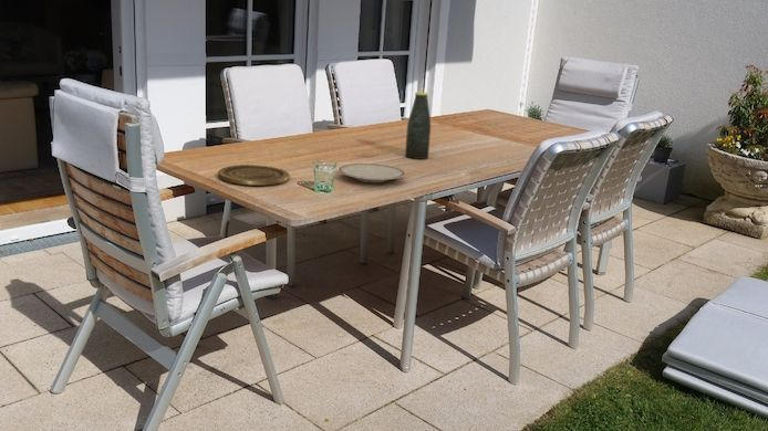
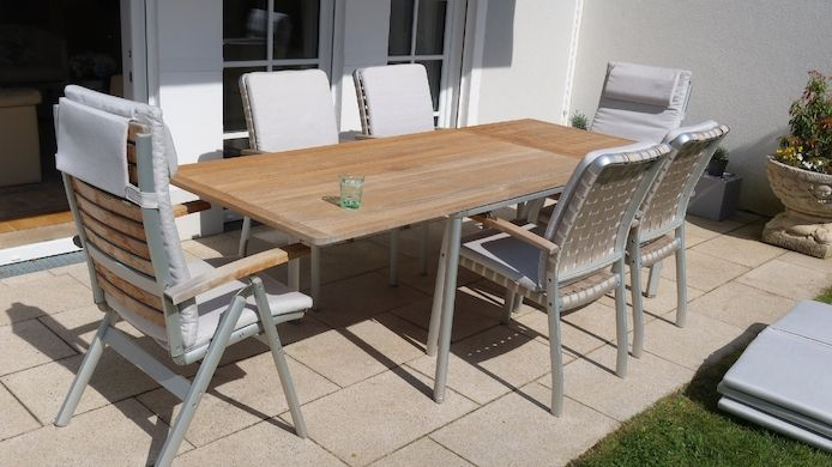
- plate (253, 175)
- plate (371, 175)
- bottle (418, 125)
